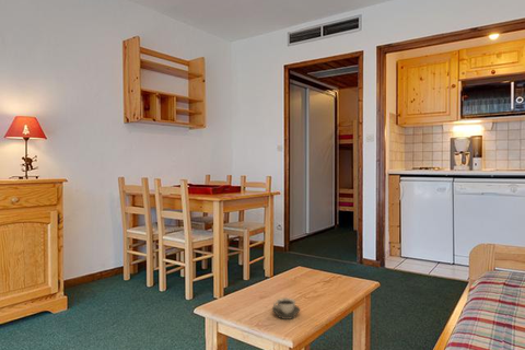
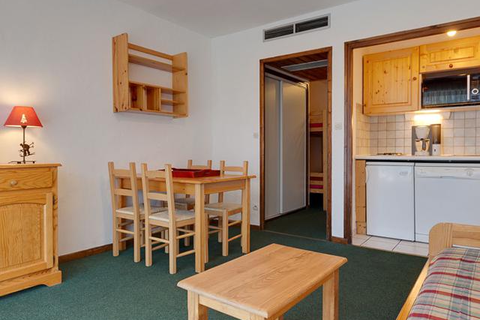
- cup (285, 307)
